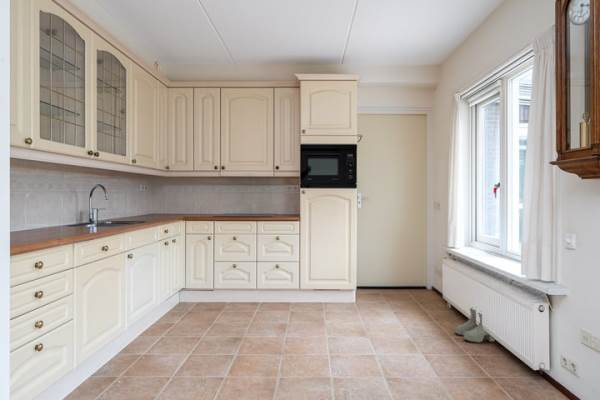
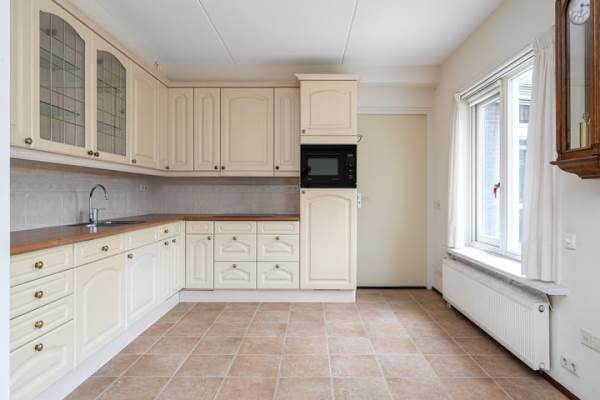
- boots (474, 323)
